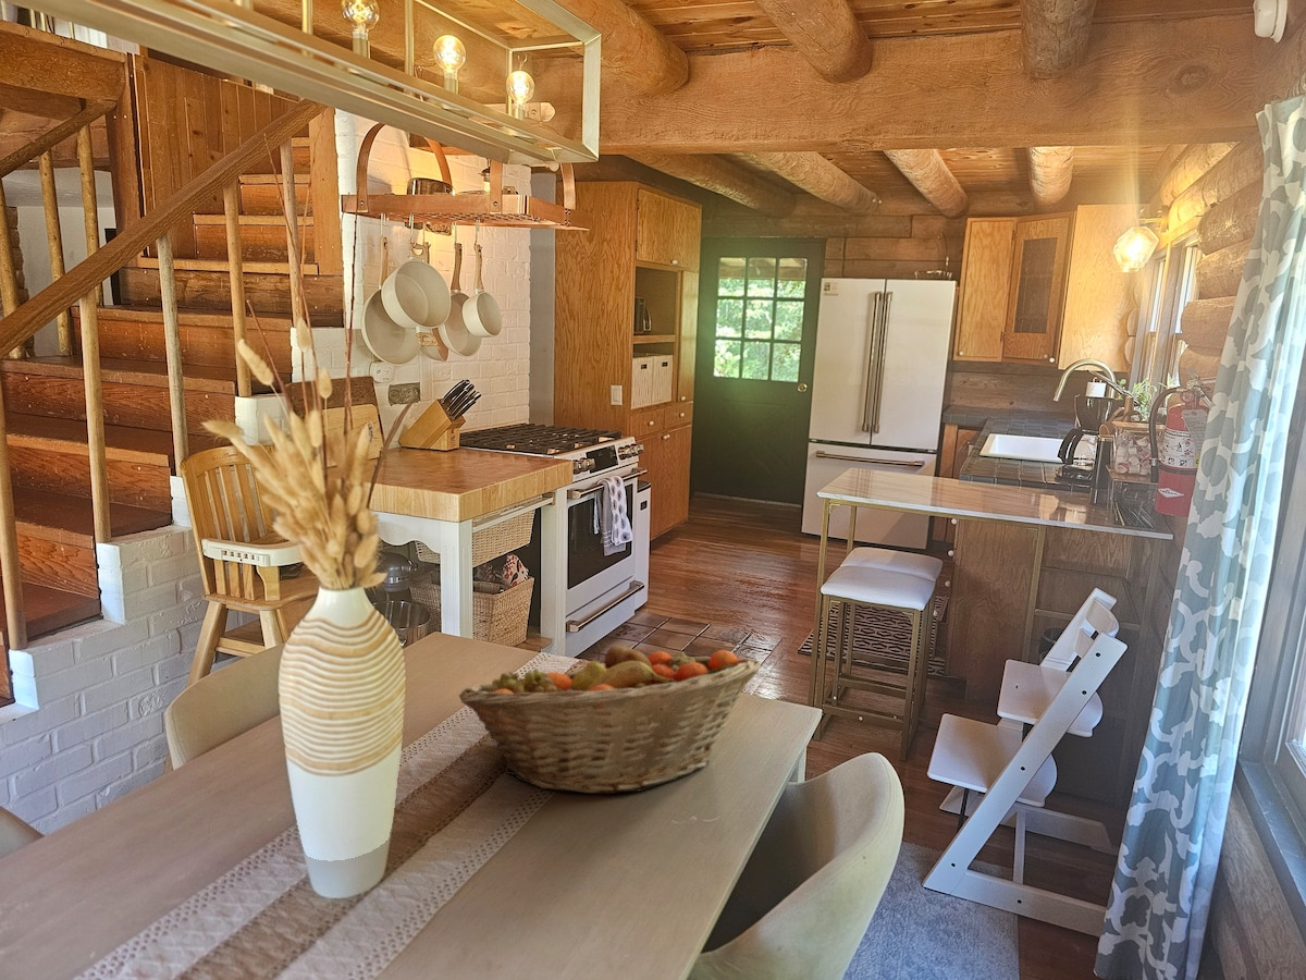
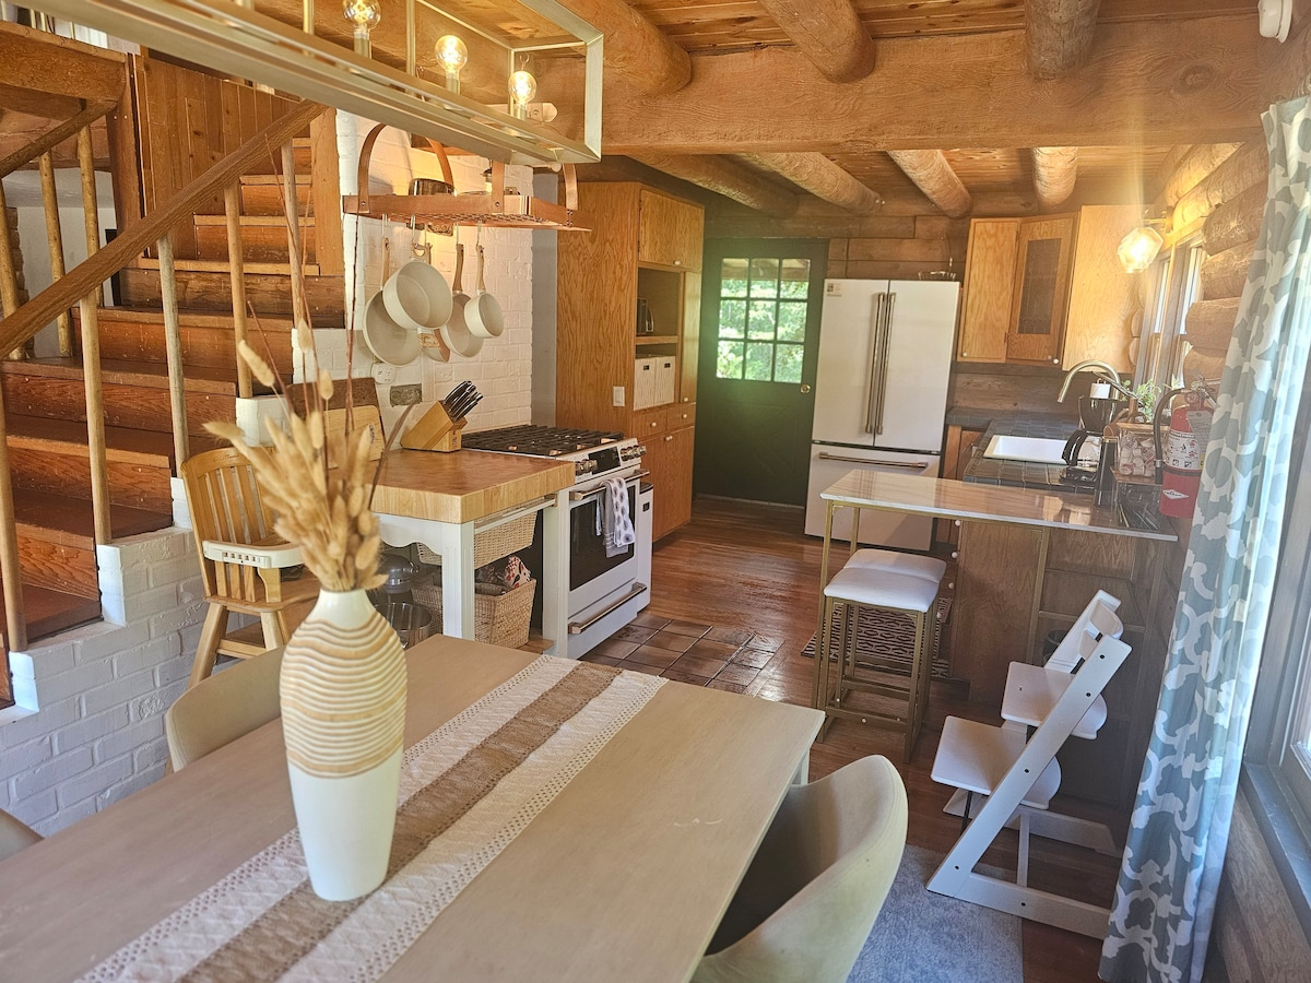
- fruit basket (613, 700)
